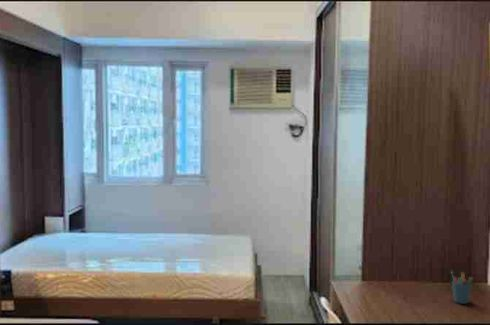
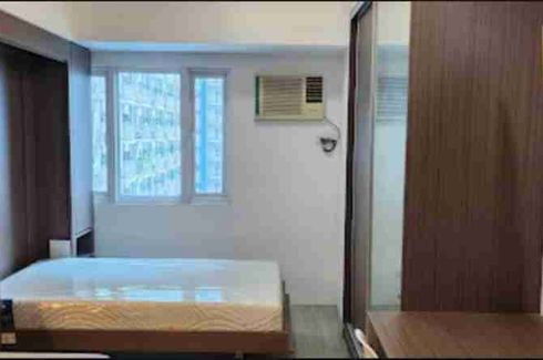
- pen holder (461, 286)
